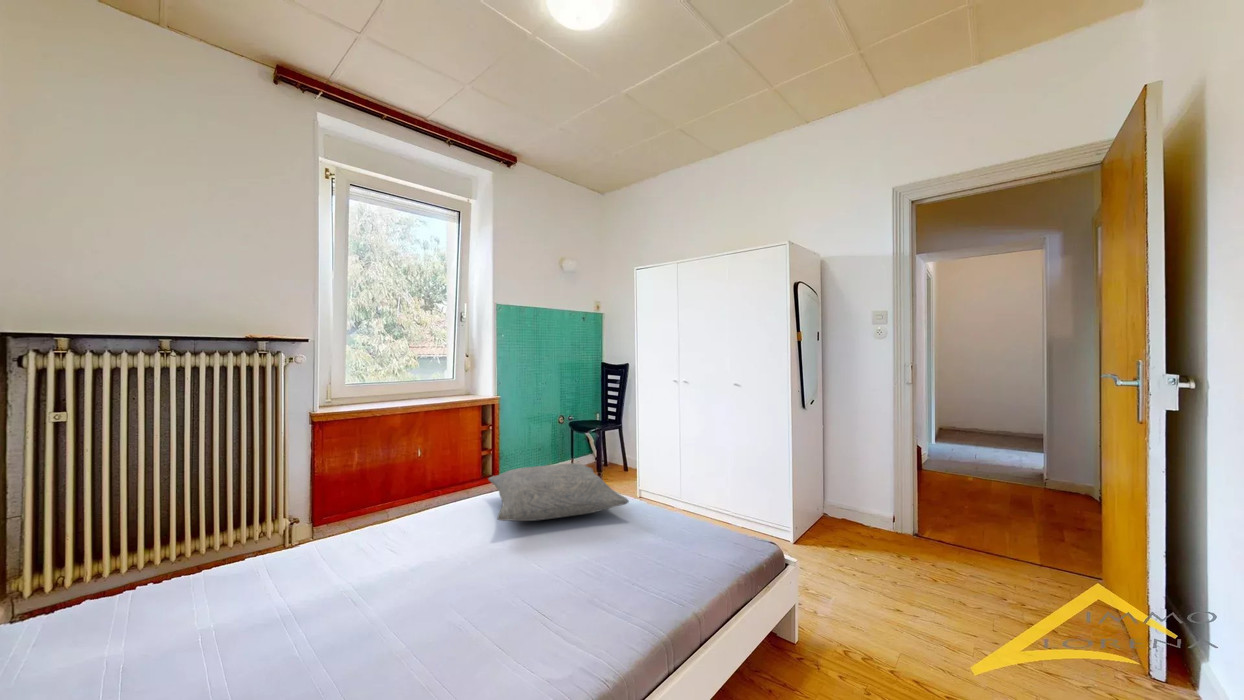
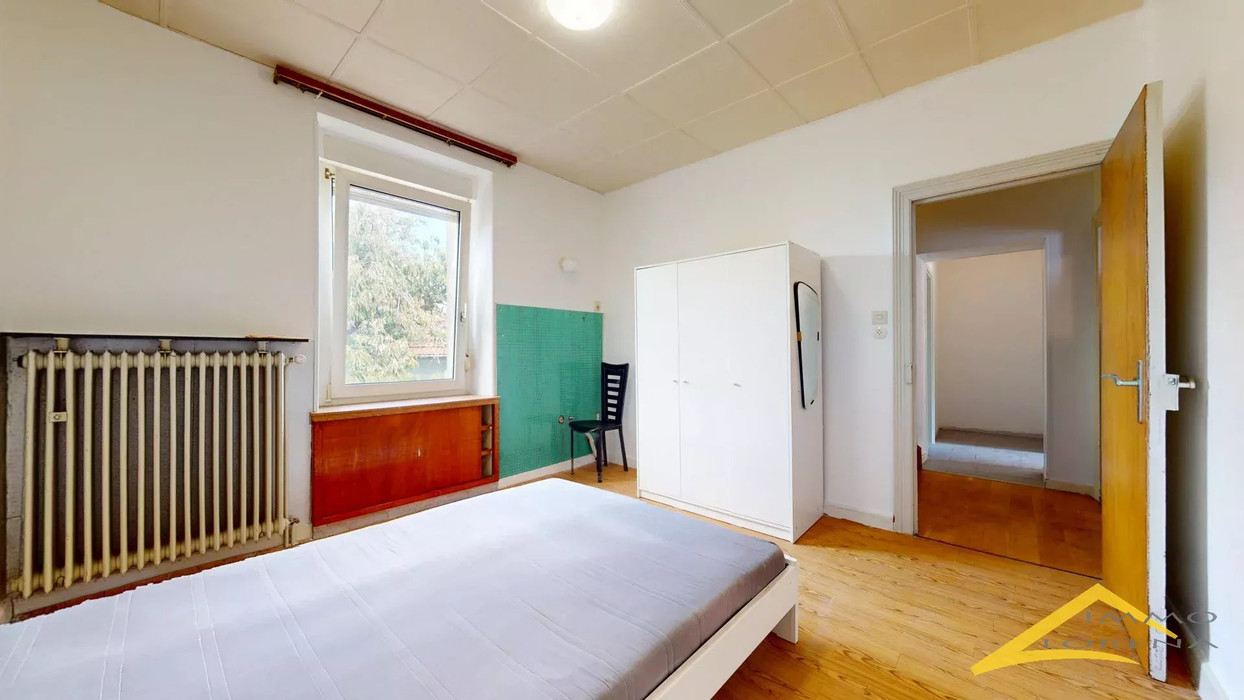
- pillow (553, 489)
